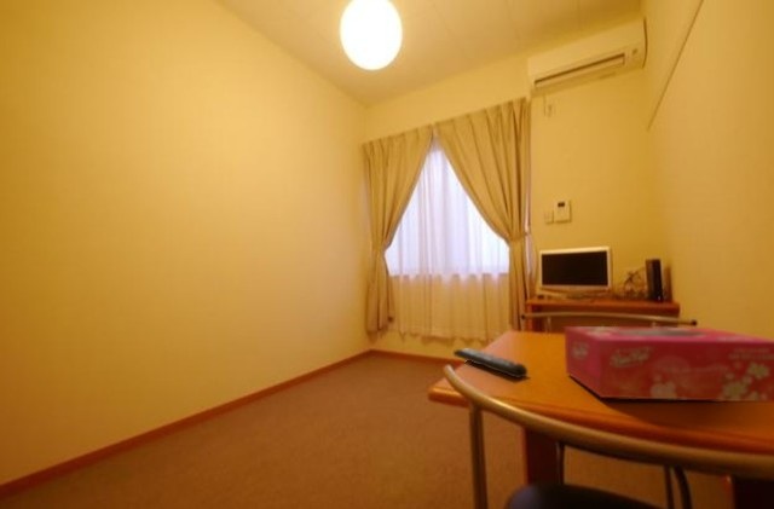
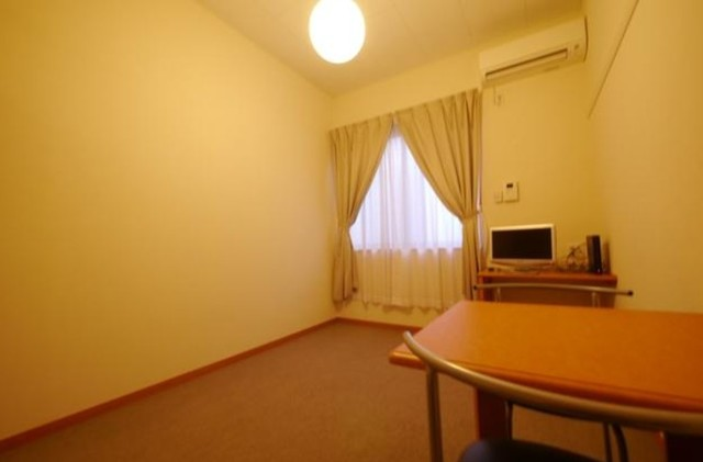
- remote control (486, 360)
- tissue box (659, 359)
